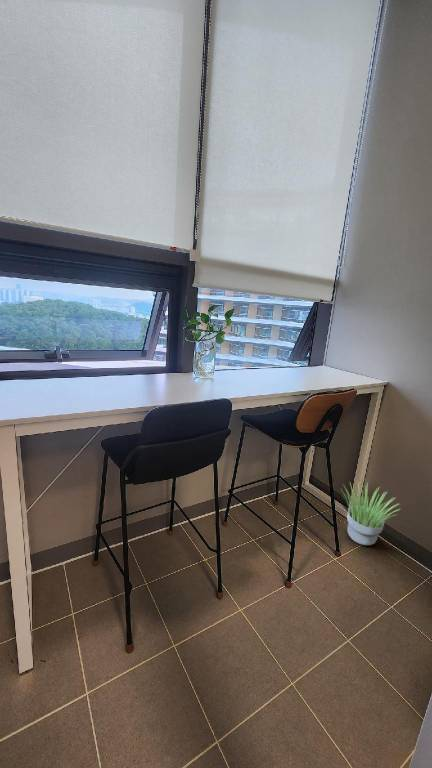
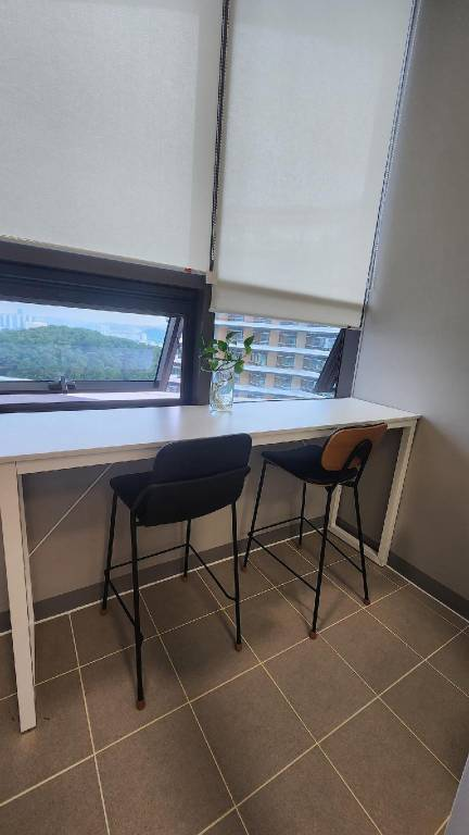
- potted plant (365, 517)
